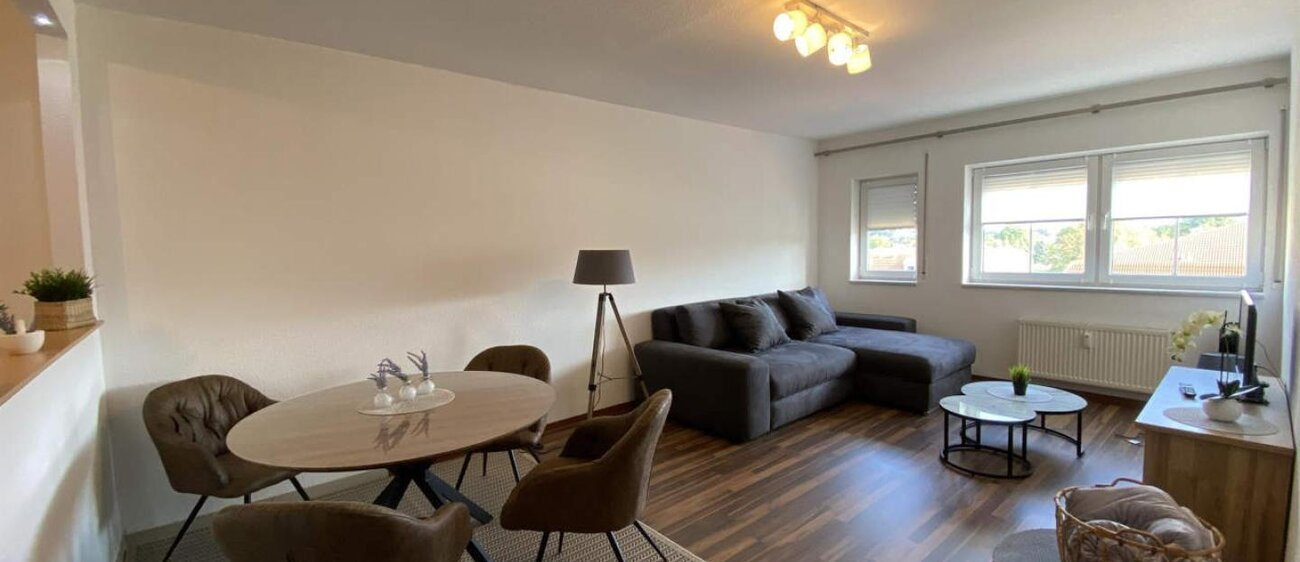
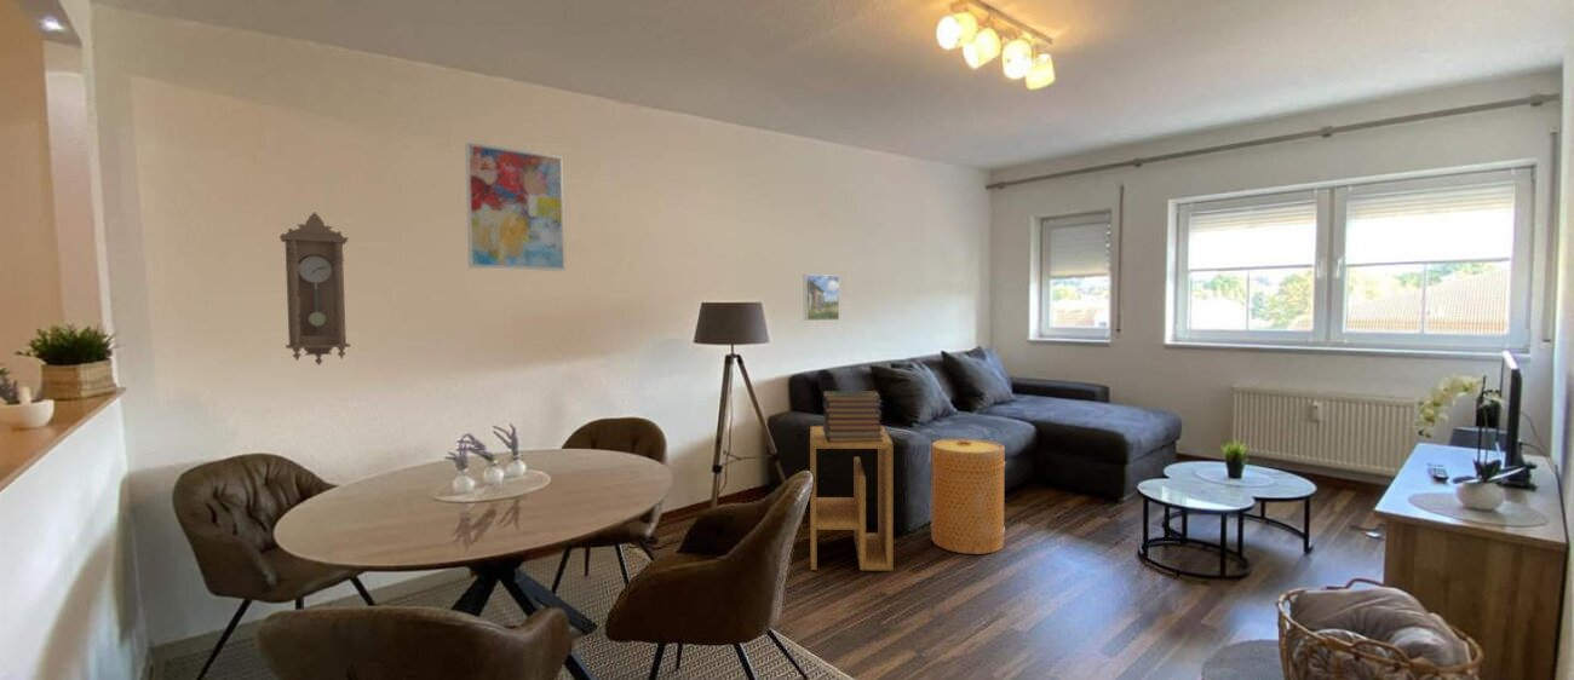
+ book stack (851, 415)
+ side table (849, 497)
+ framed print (821, 298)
+ wall art (517, 209)
+ basket (967, 492)
+ pendulum clock (316, 289)
